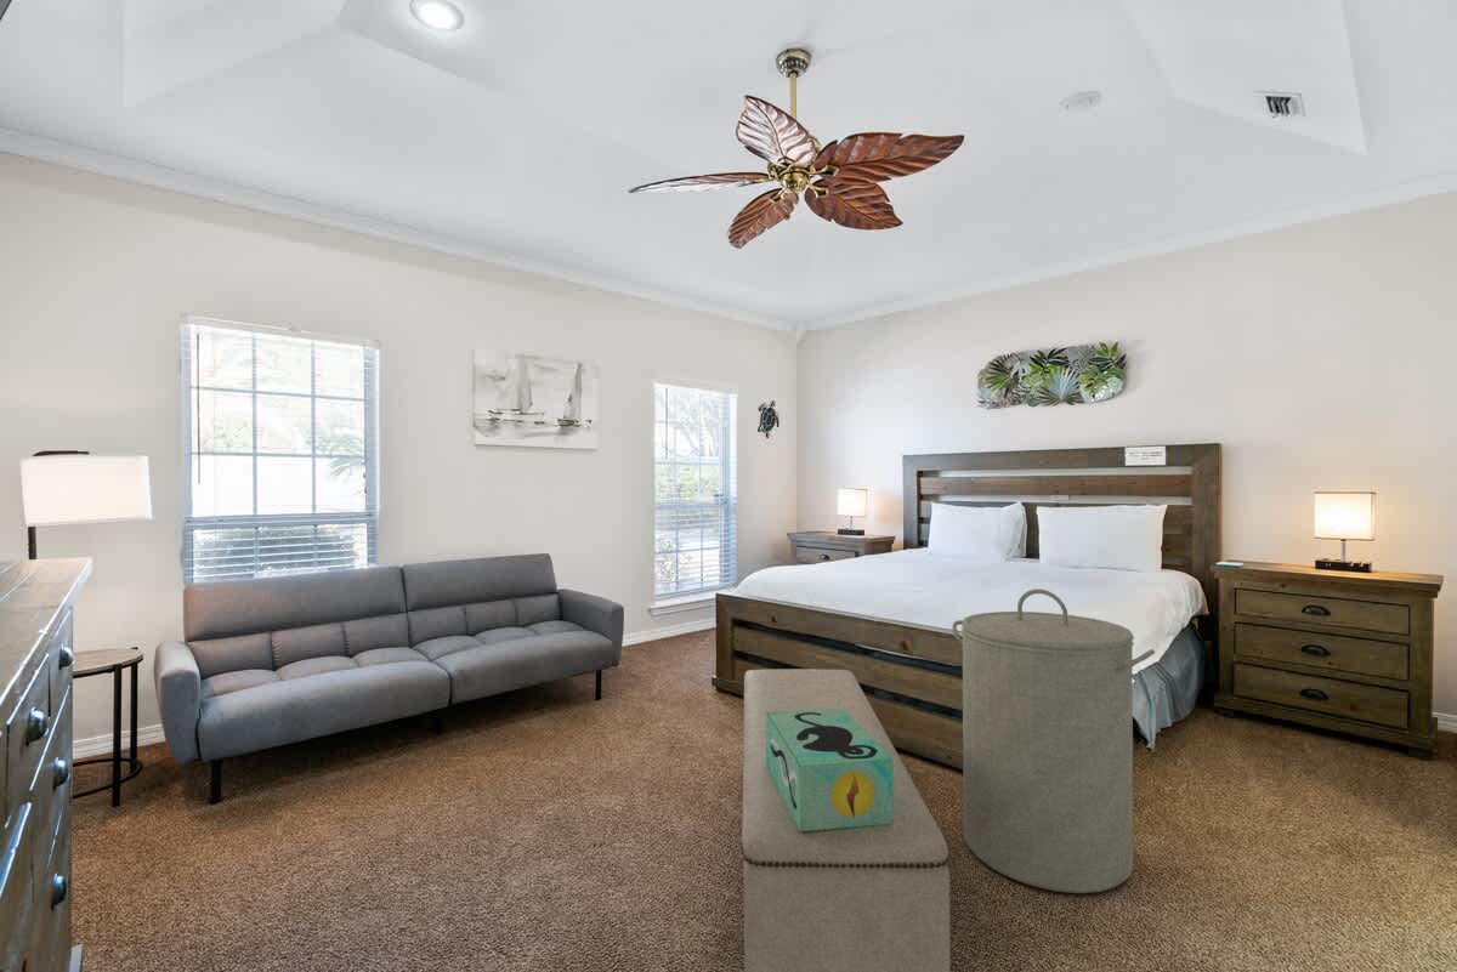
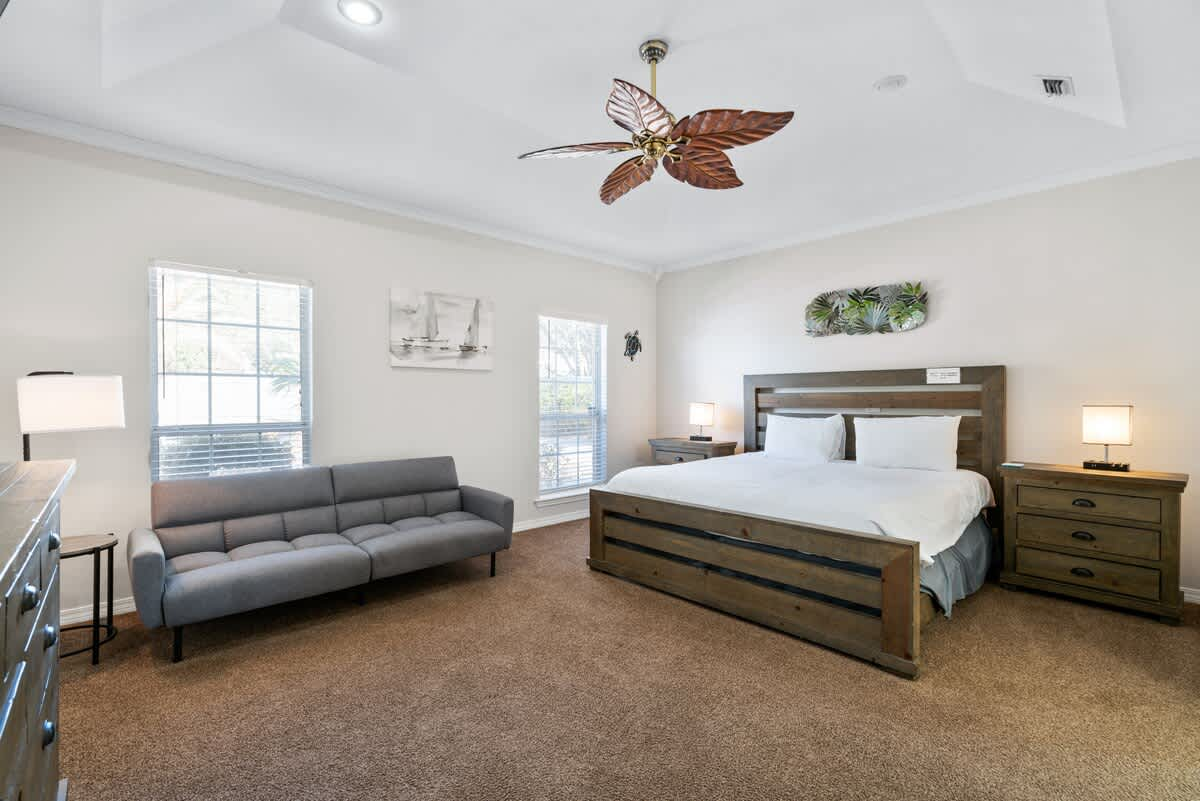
- bench (787, 806)
- decorative box (823, 762)
- laundry hamper (1043, 720)
